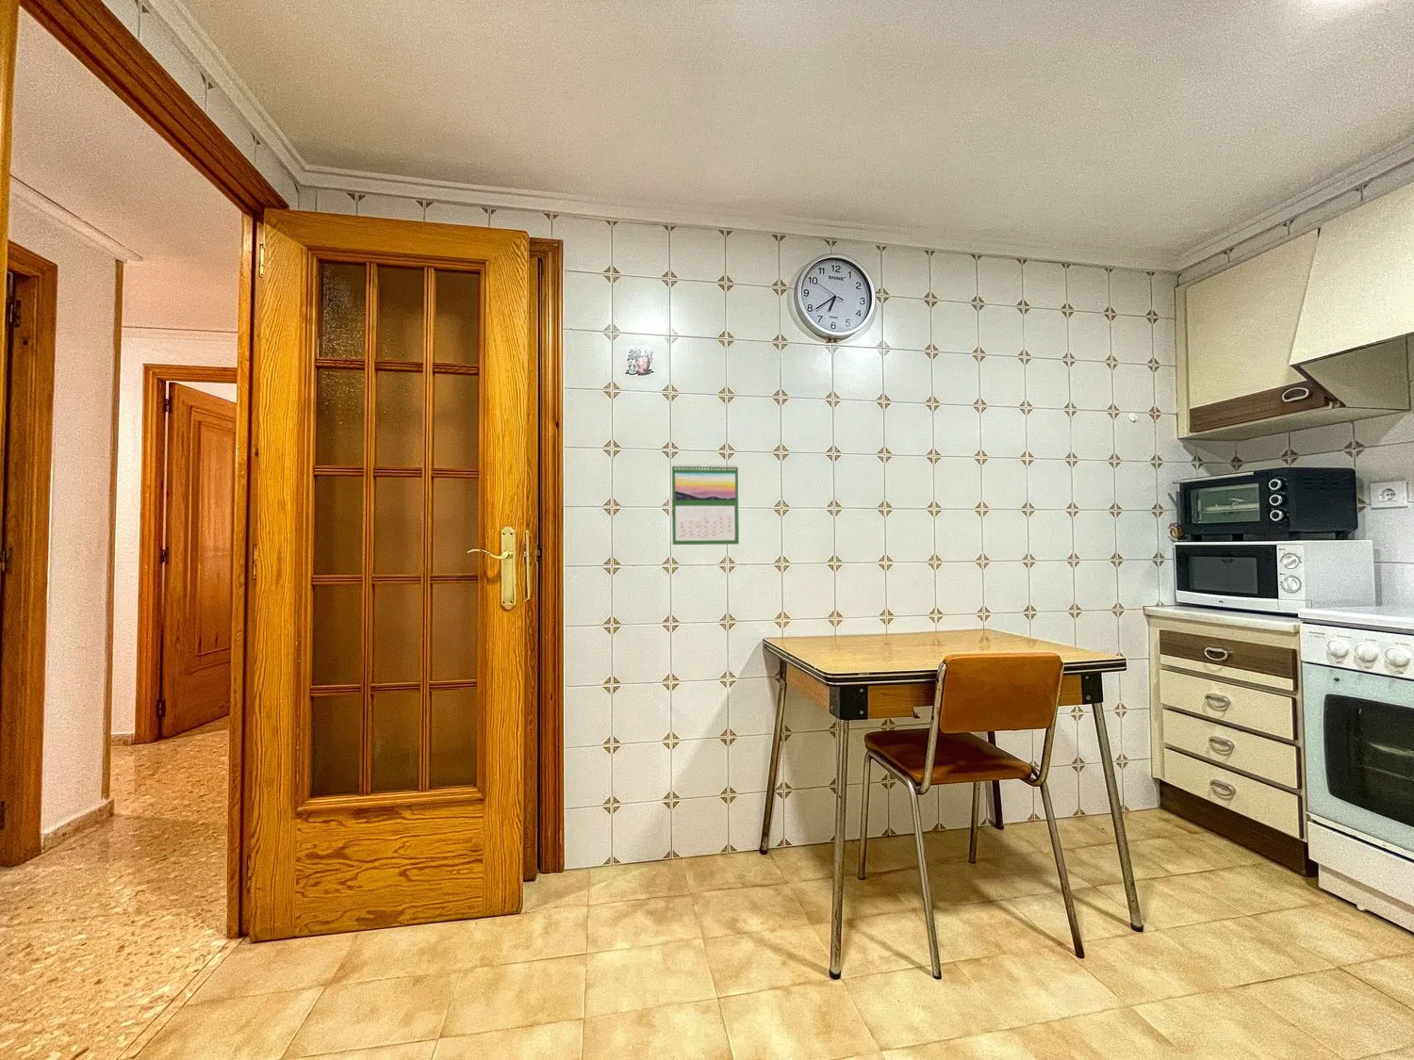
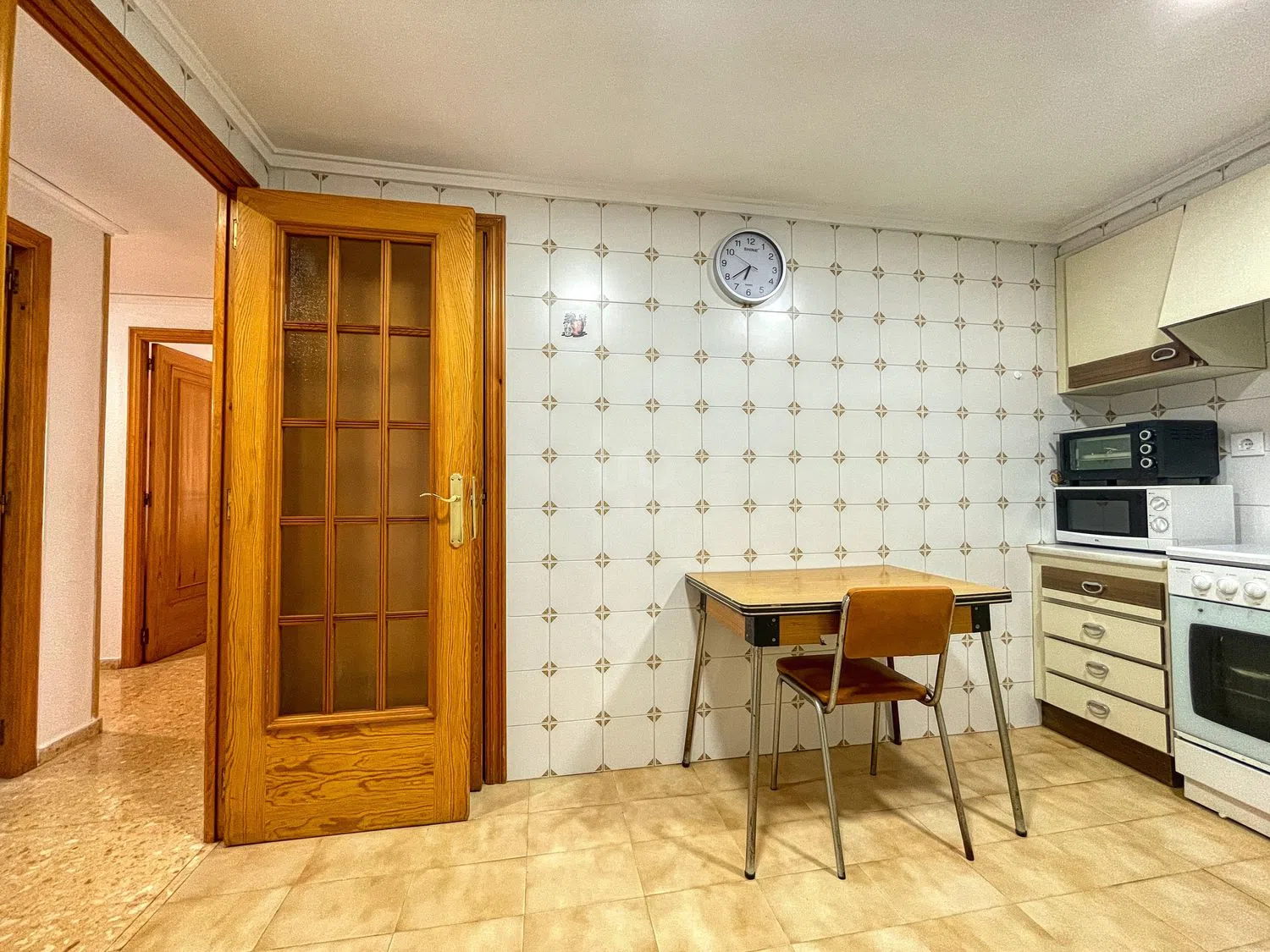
- calendar (705, 503)
